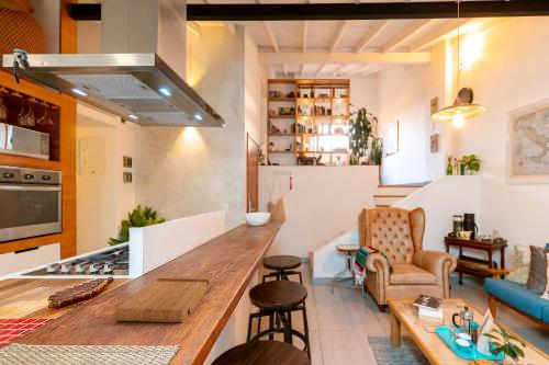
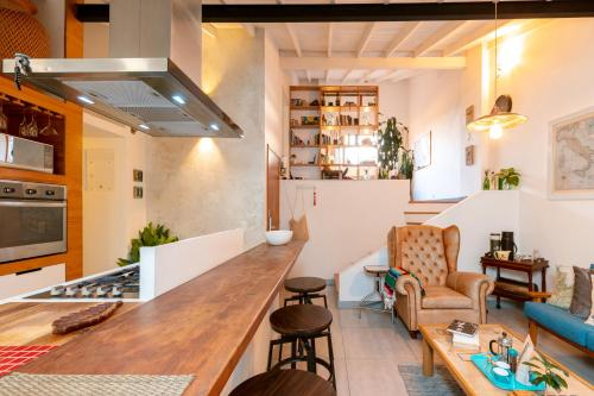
- cutting board (170, 295)
